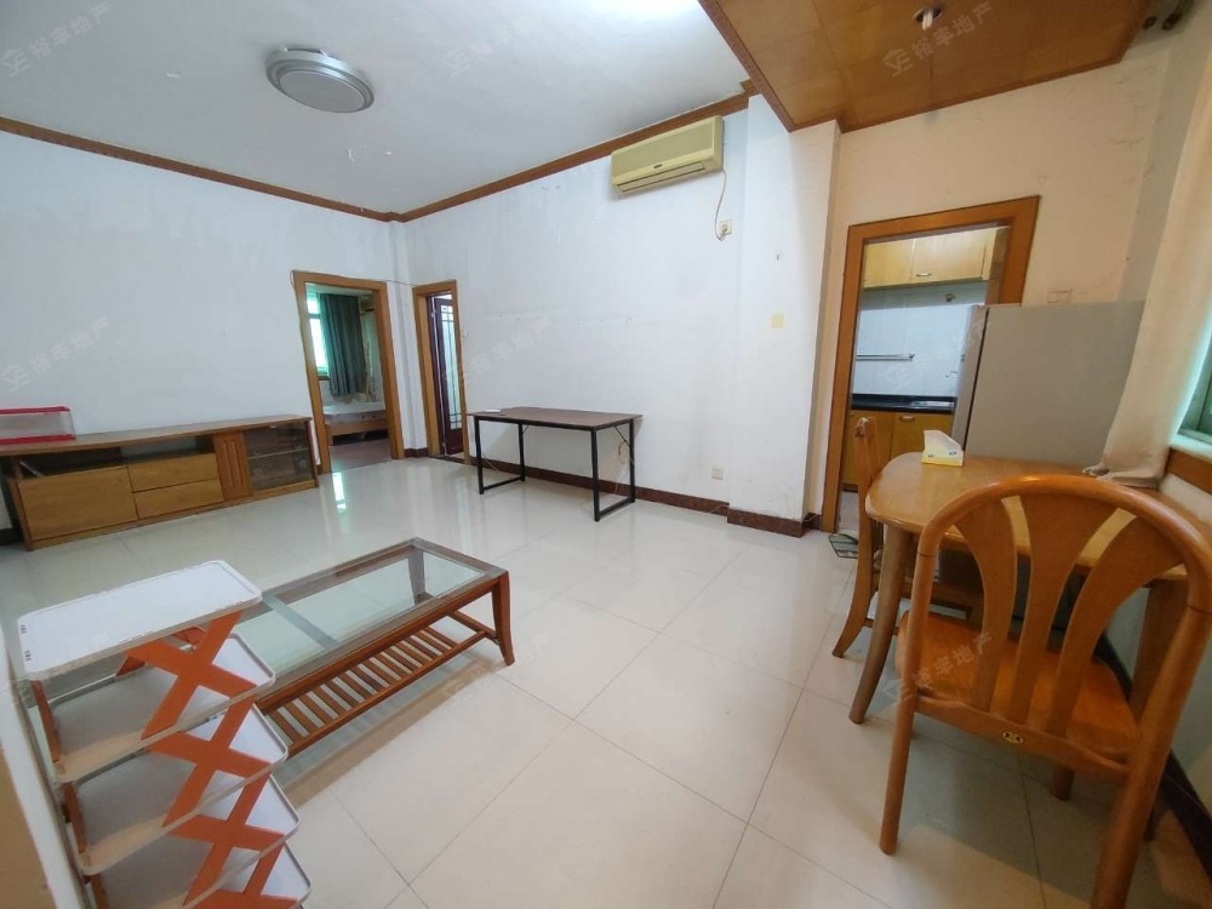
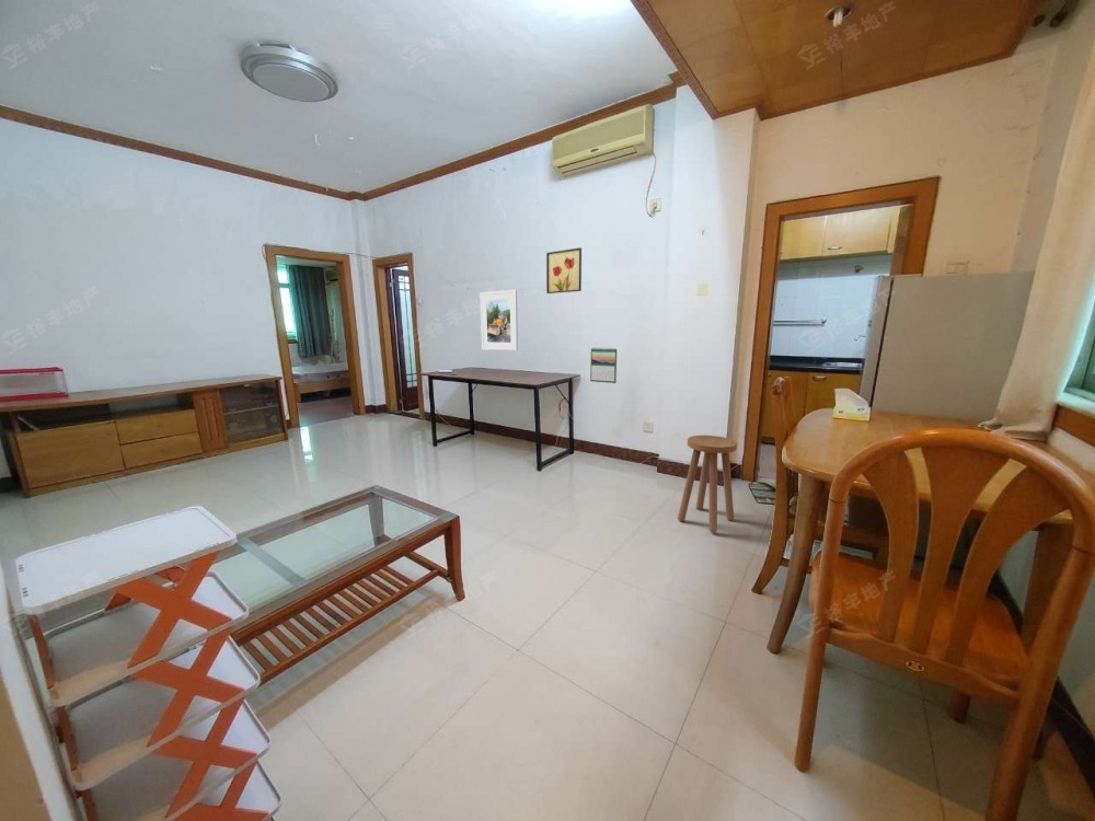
+ stool (710, 481)
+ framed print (498, 321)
+ calendar (603, 365)
+ wall art (564, 271)
